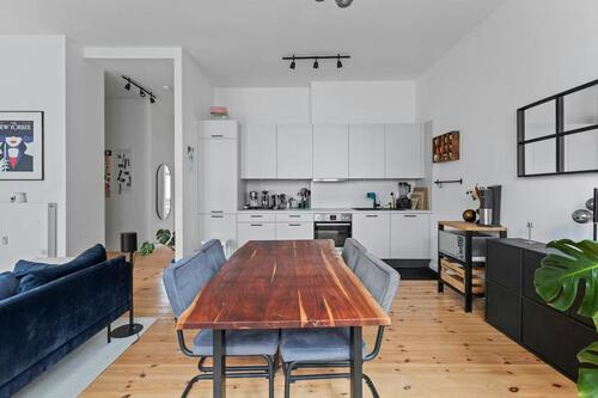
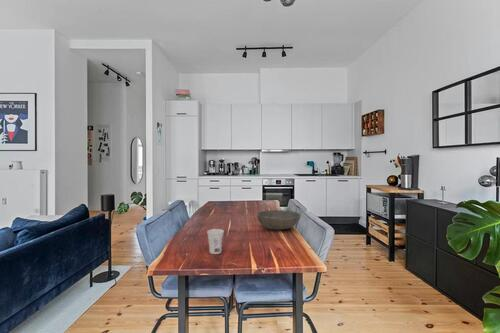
+ bowl (278, 220)
+ cup (215, 241)
